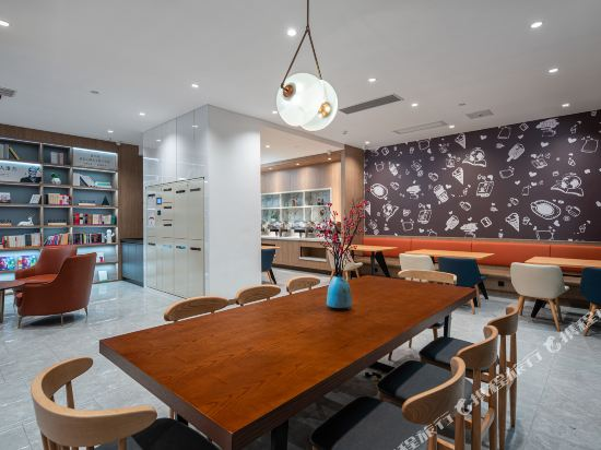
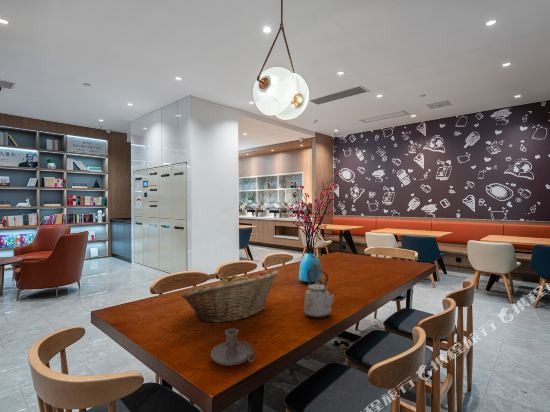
+ kettle (321, 293)
+ fruit basket (233, 291)
+ candle holder (235, 346)
